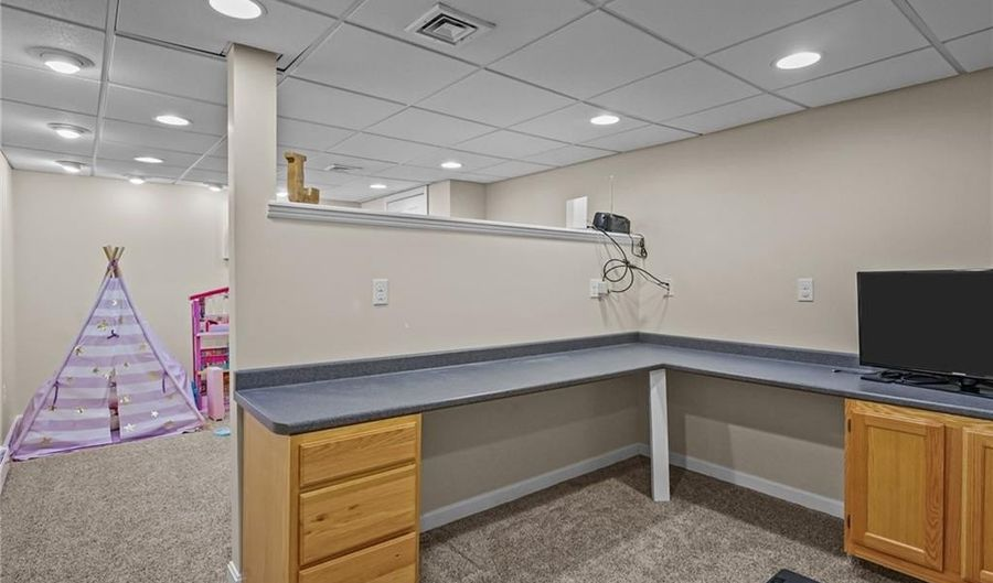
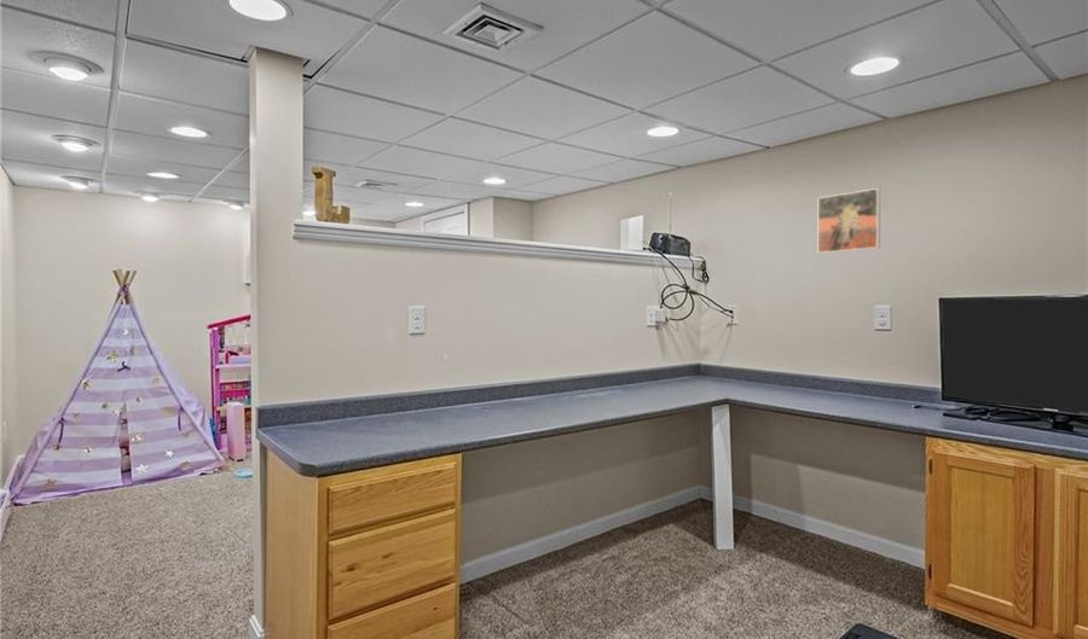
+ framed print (847, 221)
